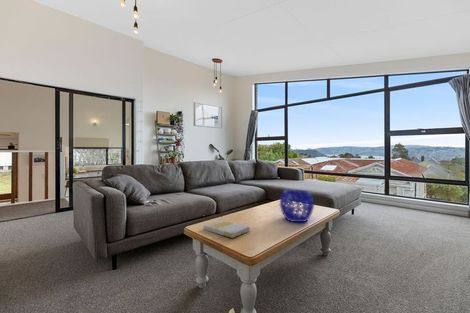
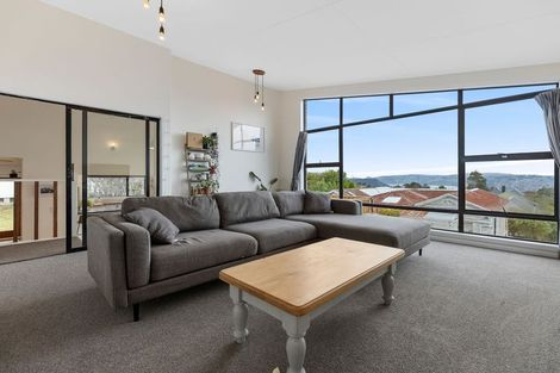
- book (226, 228)
- decorative bowl (297, 205)
